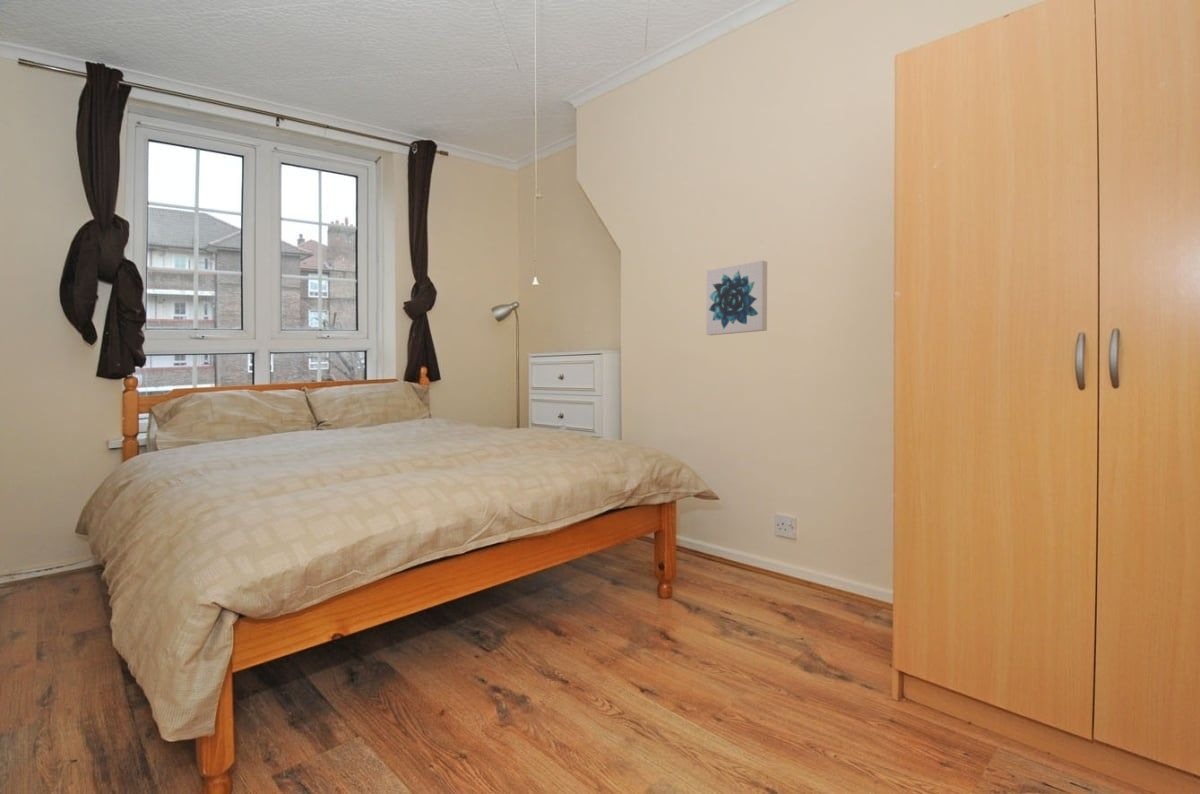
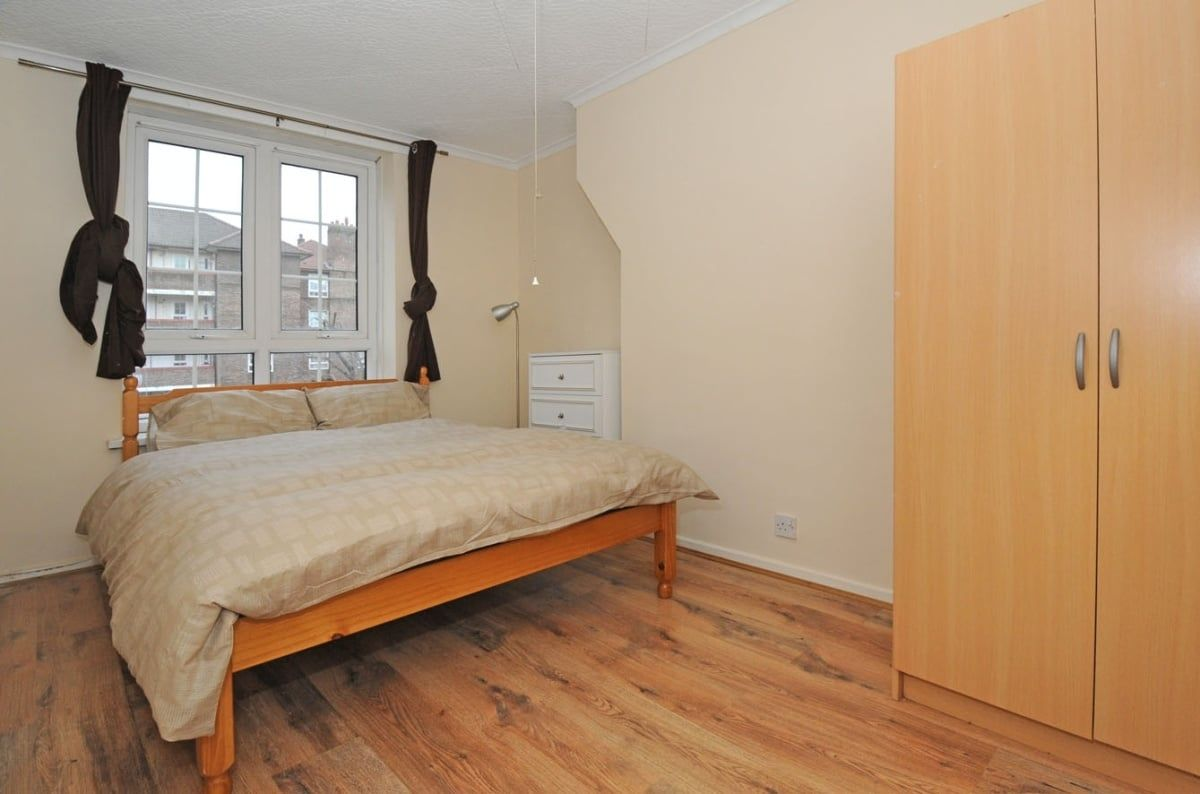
- wall art (735, 299)
